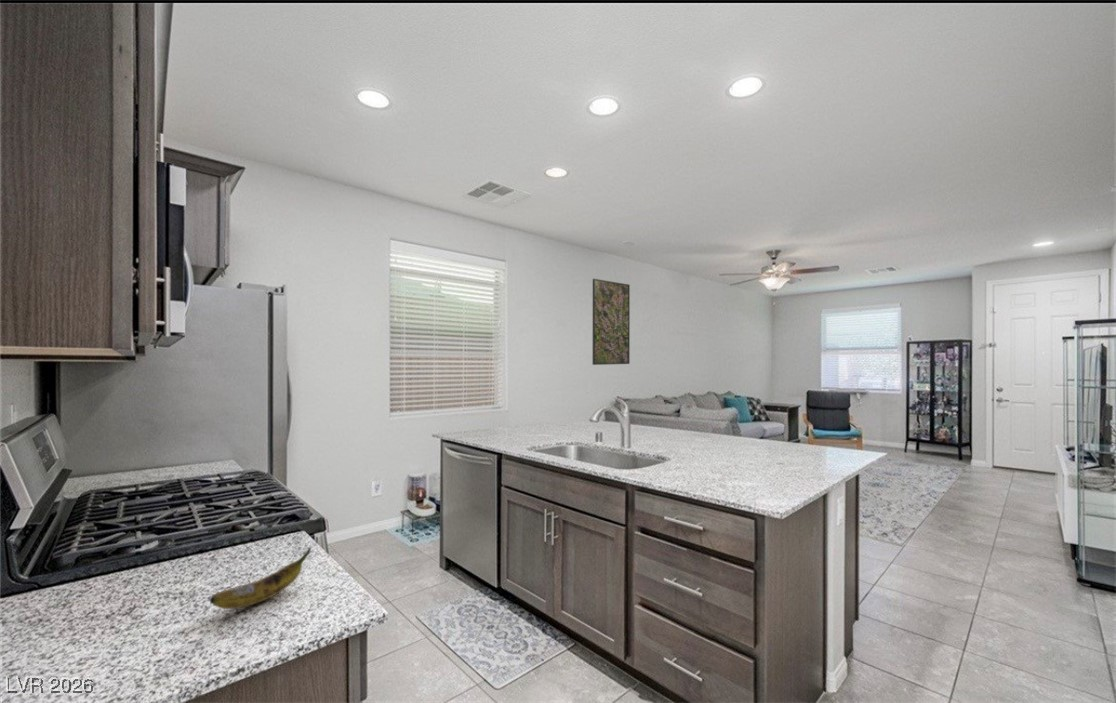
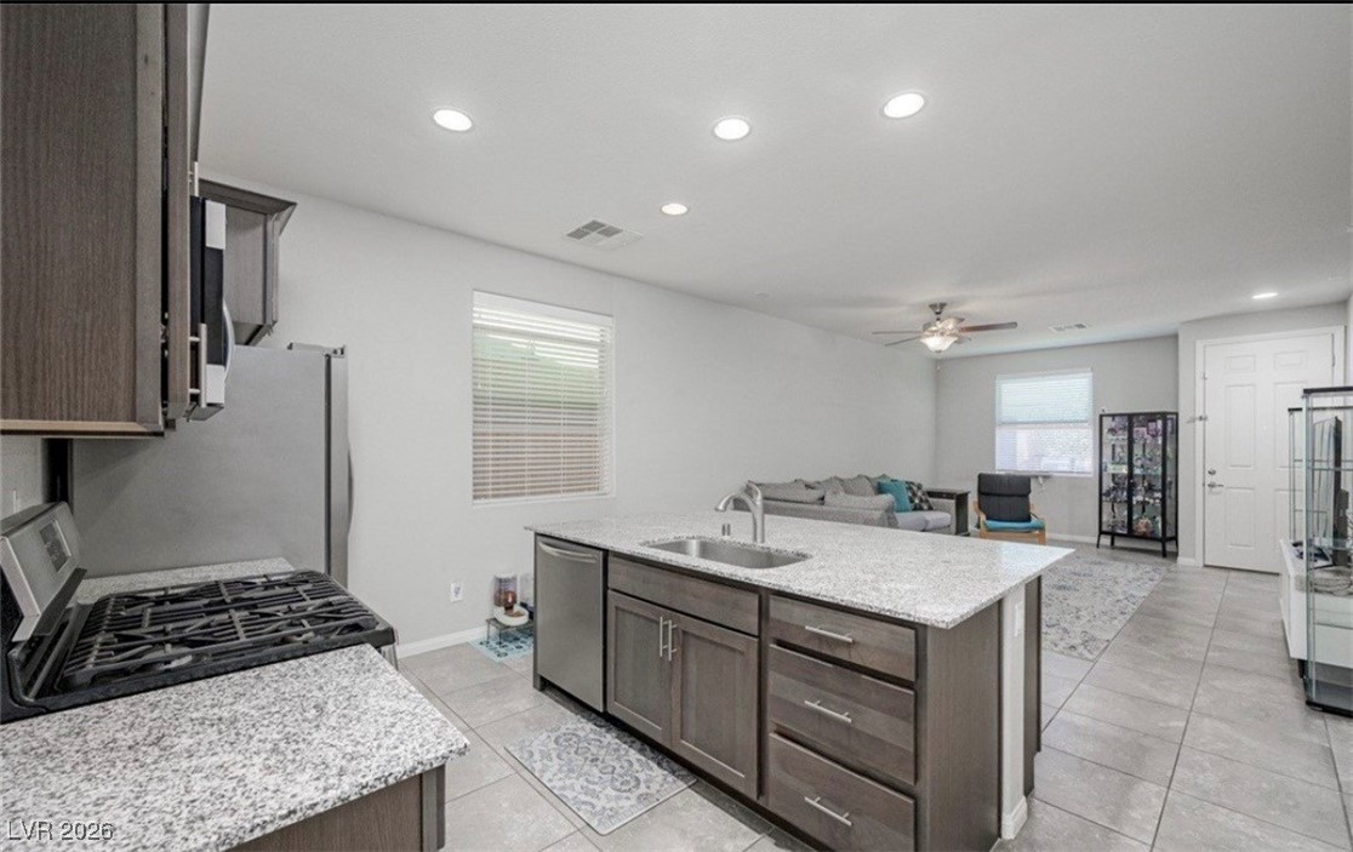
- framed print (611, 323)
- banana (259, 580)
